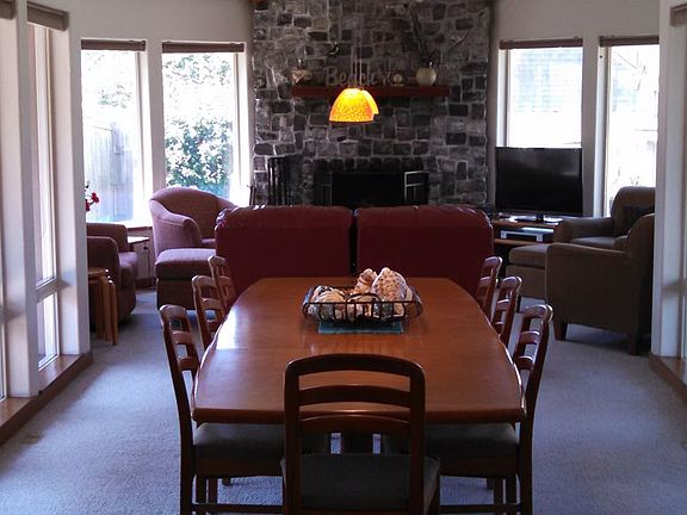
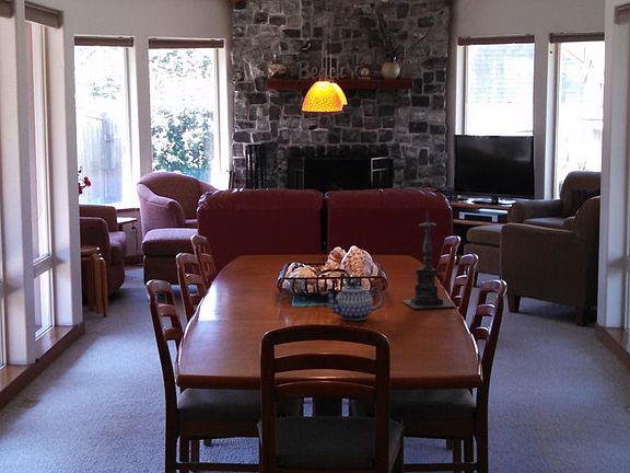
+ teapot (353, 299)
+ candle holder (428, 256)
